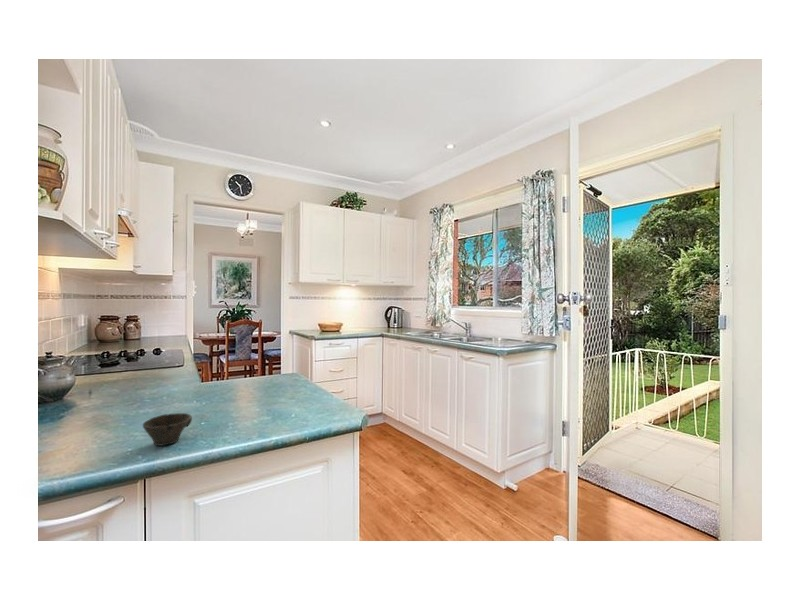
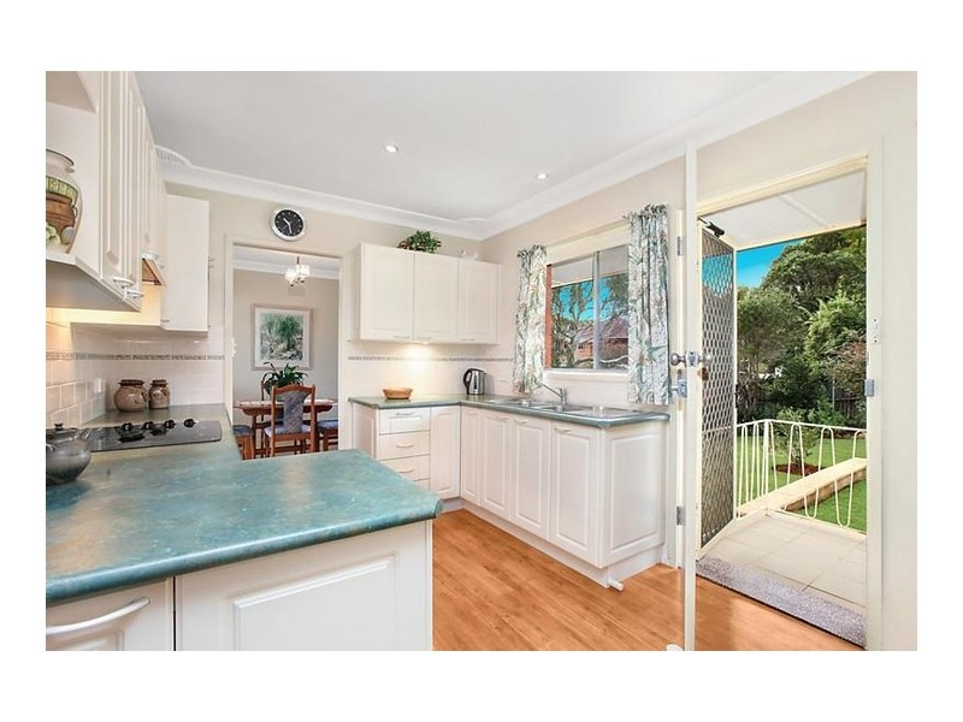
- cup (170, 429)
